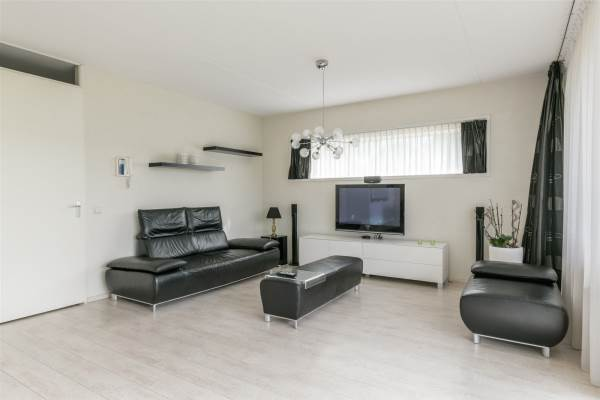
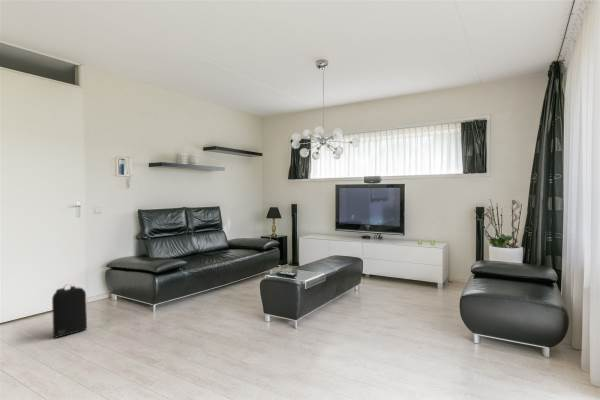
+ backpack (68, 308)
